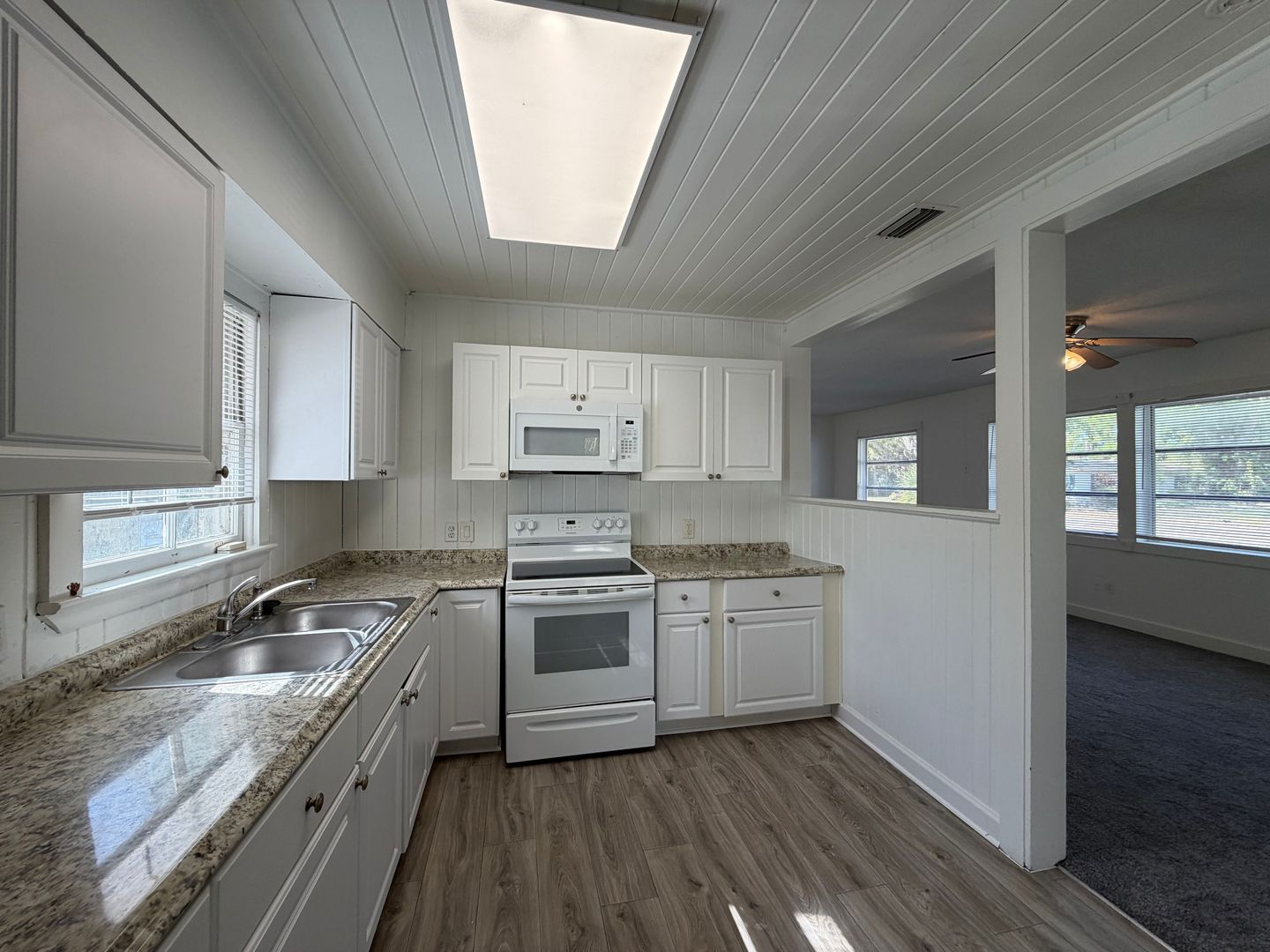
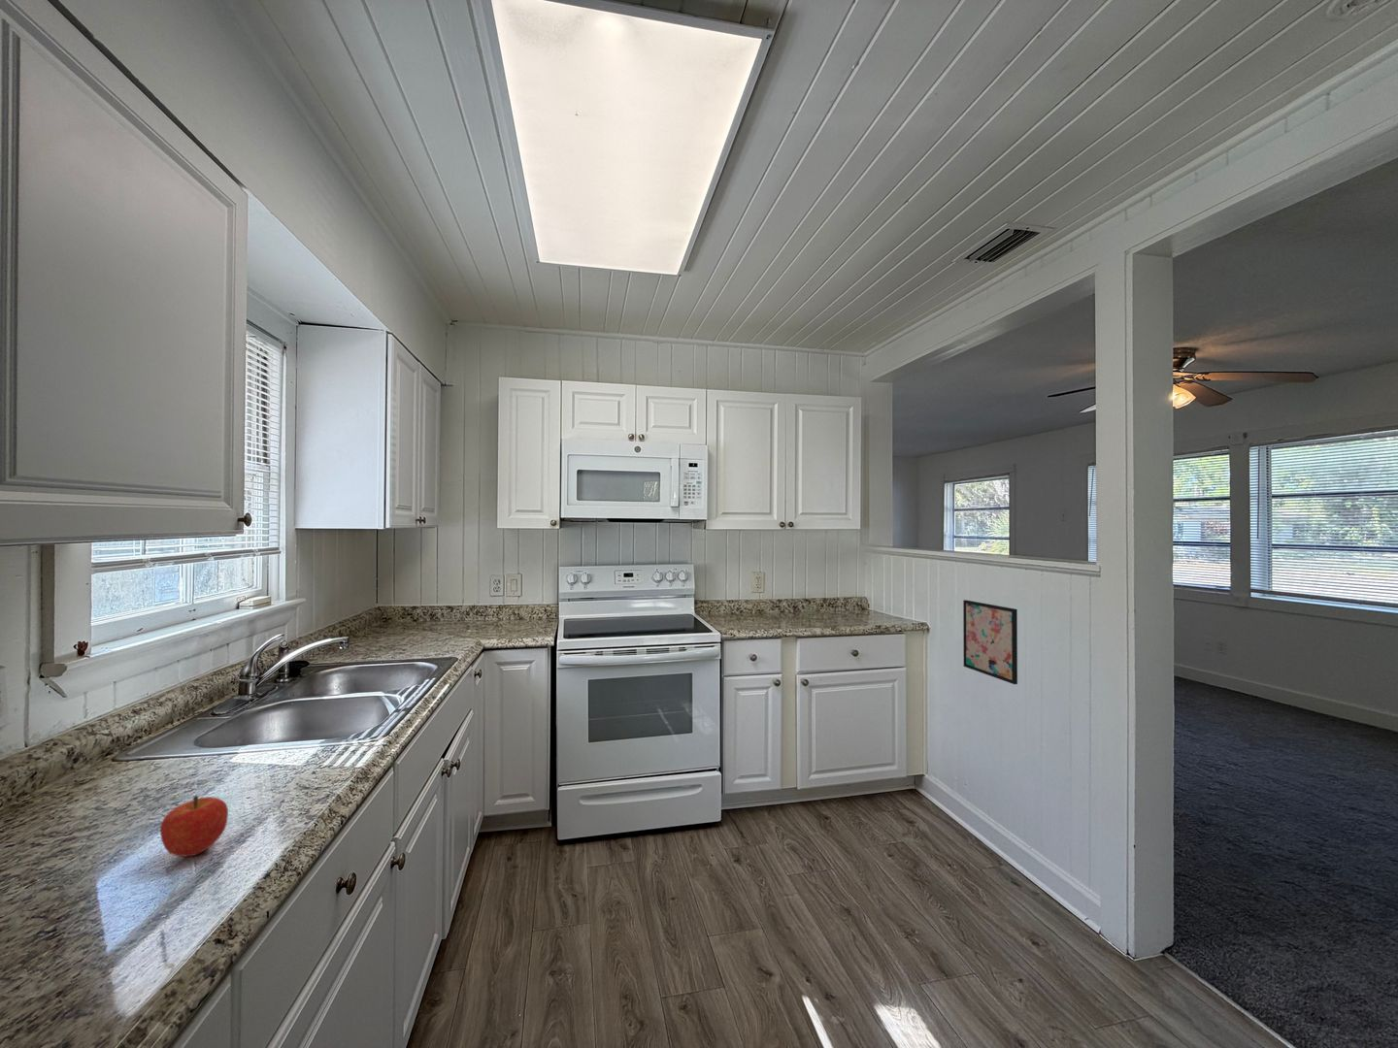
+ wall art (989, 640)
+ fruit (194, 823)
